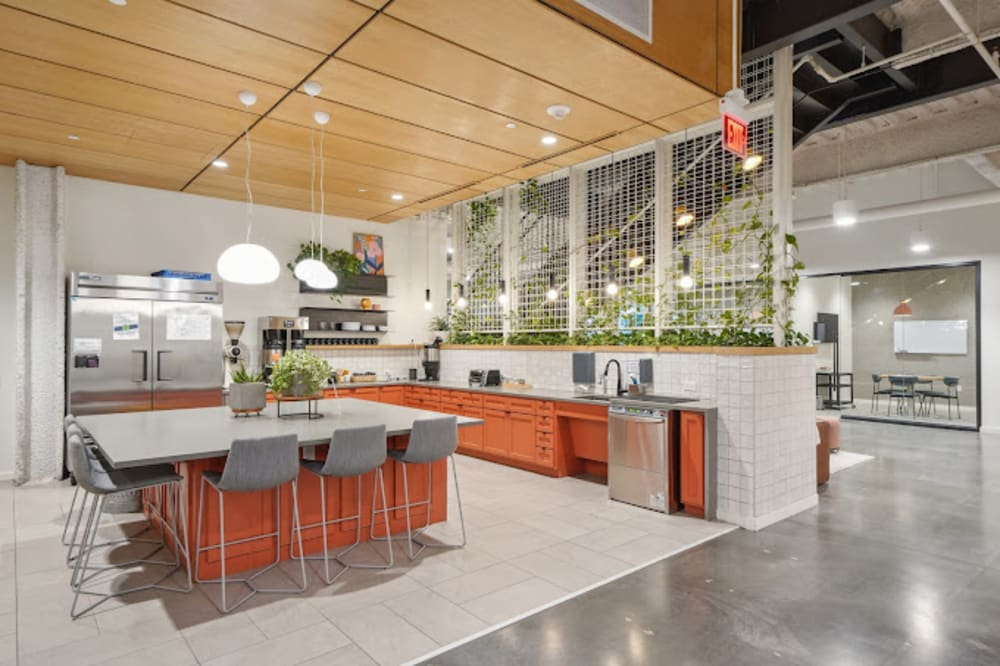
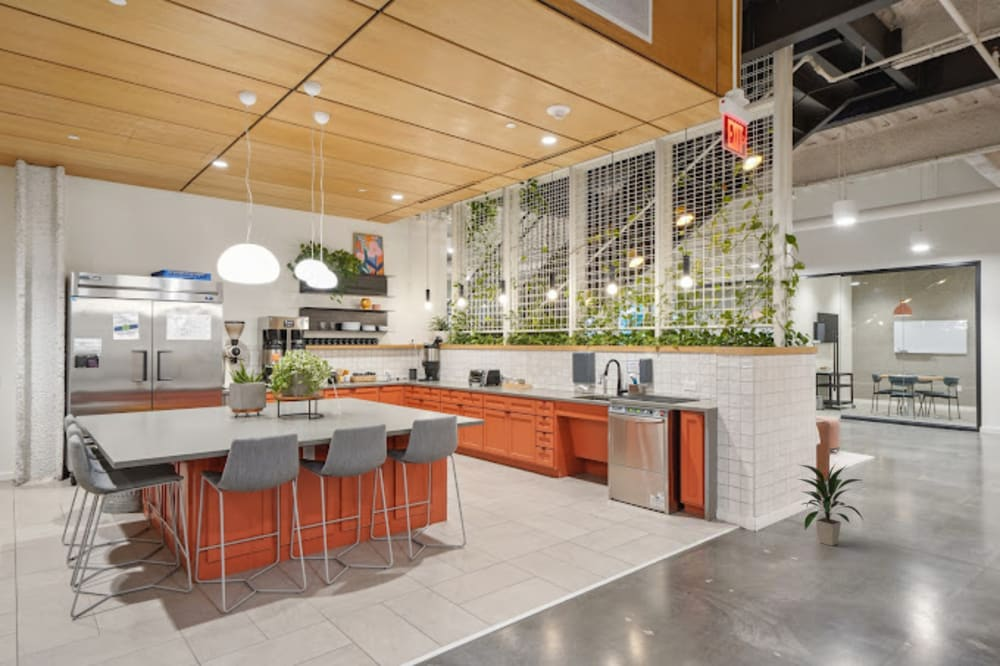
+ indoor plant (825, 501)
